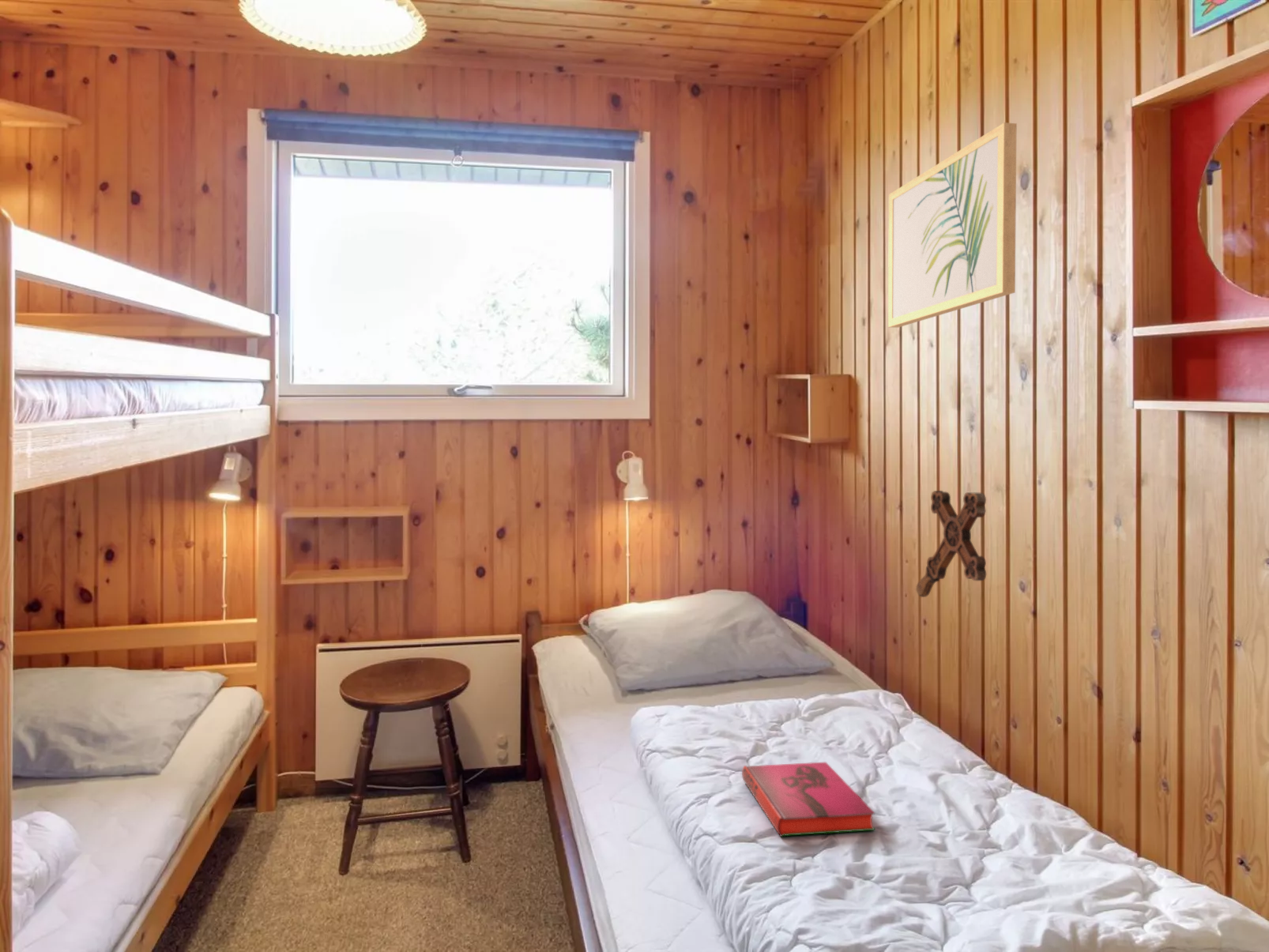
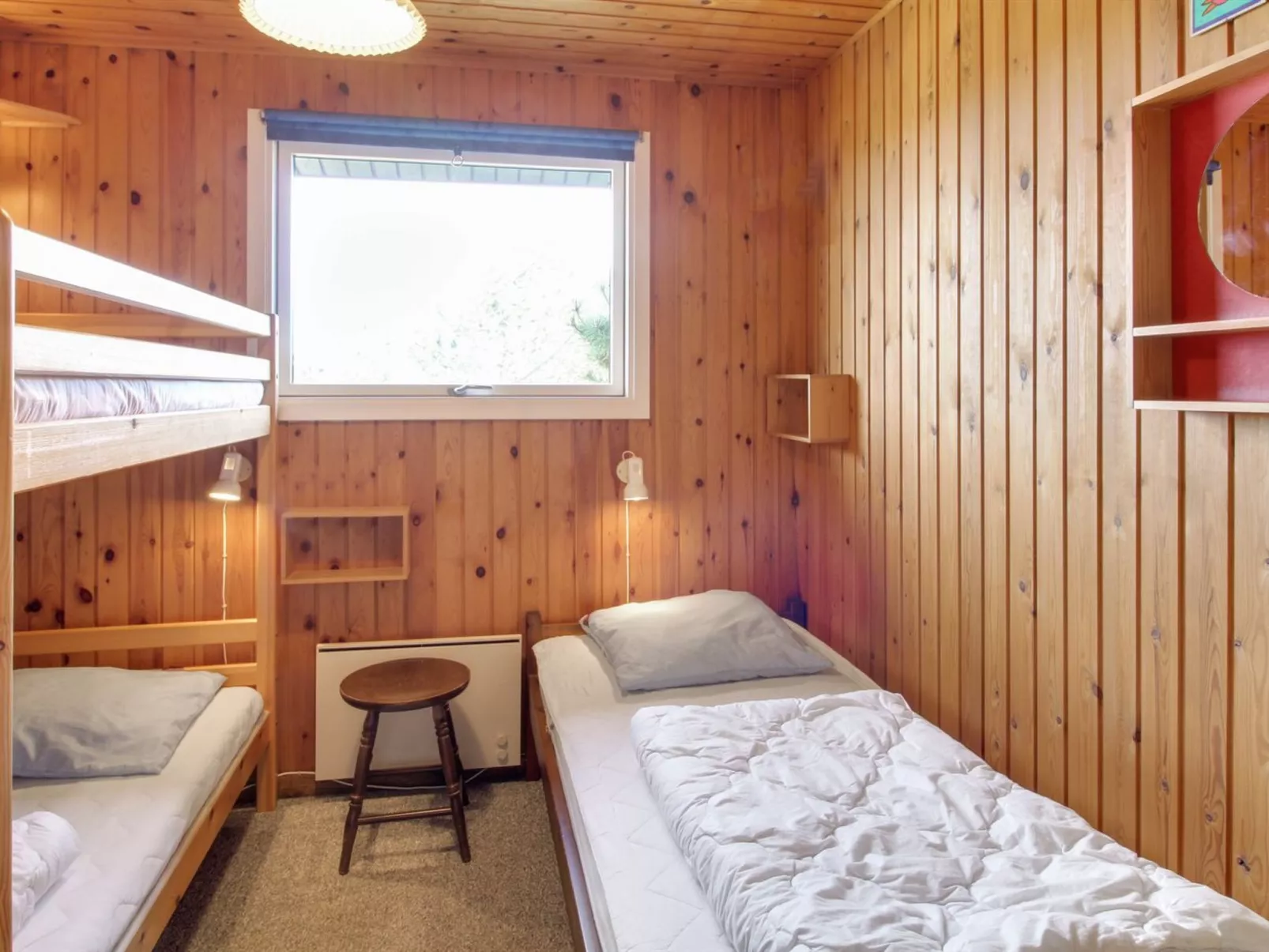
- hardback book (804, 796)
- wall art (944, 238)
- decorative cross (948, 547)
